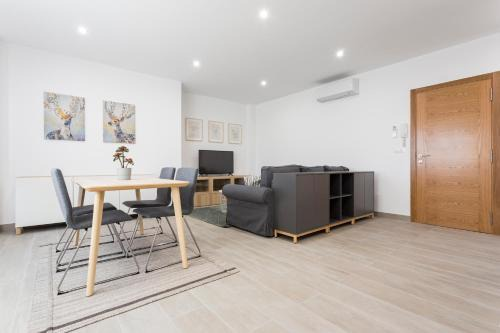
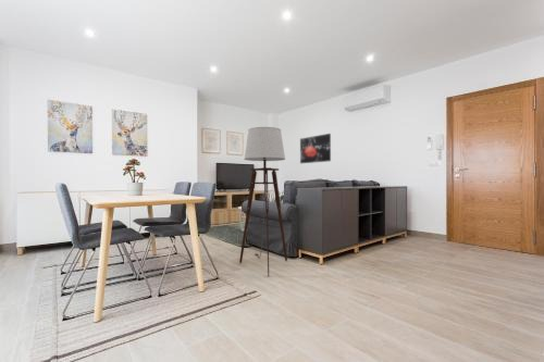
+ floor lamp (265, 197)
+ wall art (314, 149)
